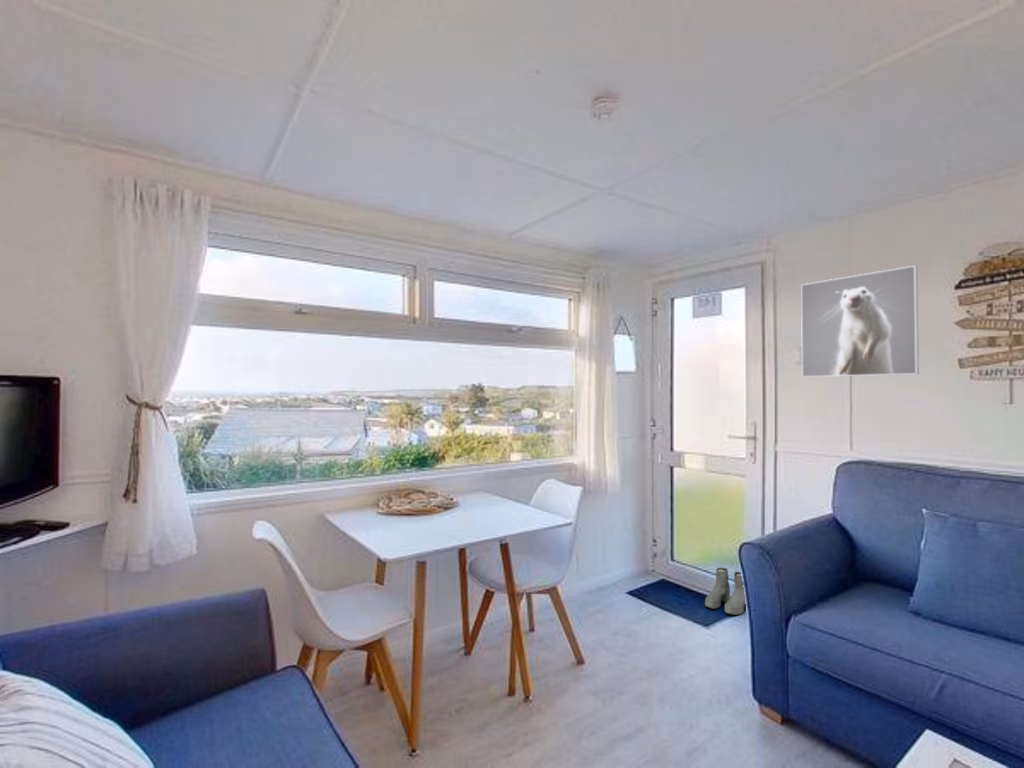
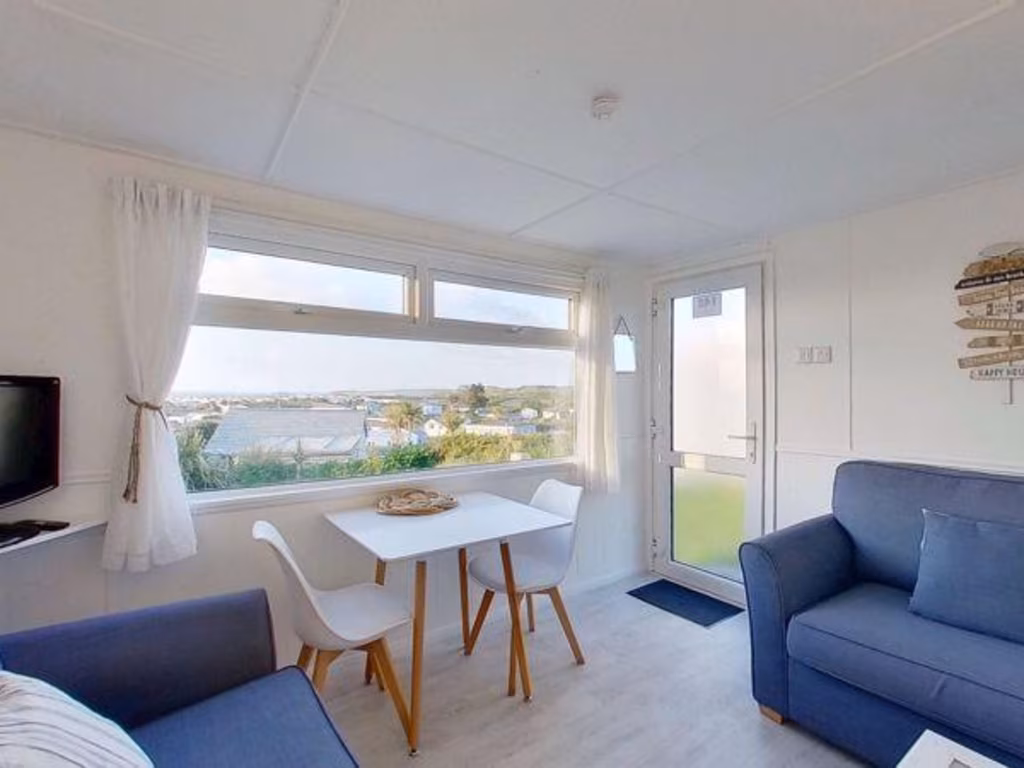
- boots (727, 589)
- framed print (855, 325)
